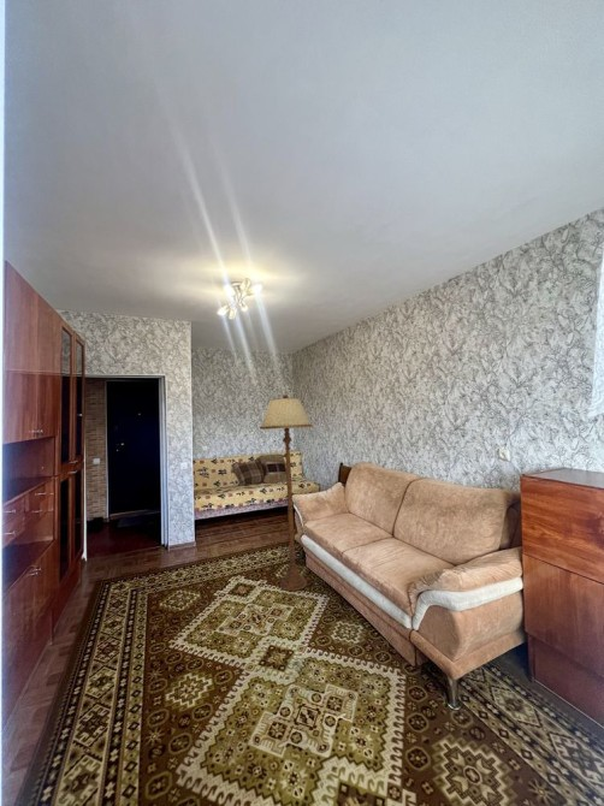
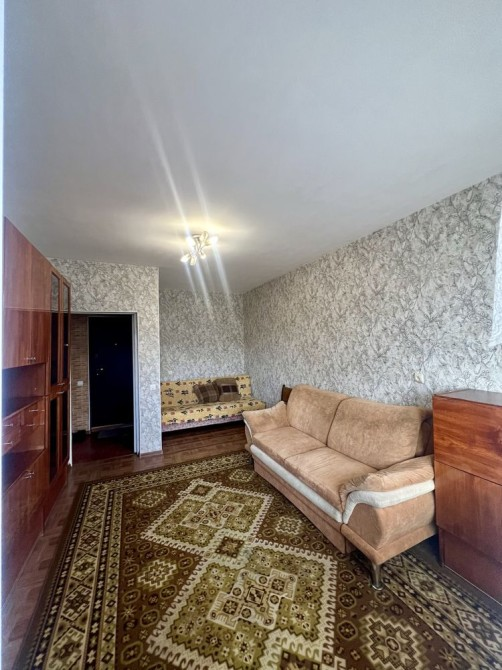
- floor lamp (289, 487)
